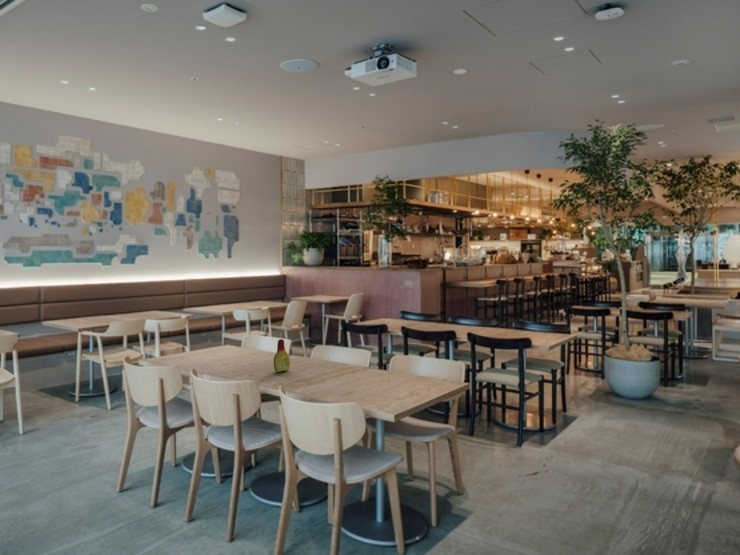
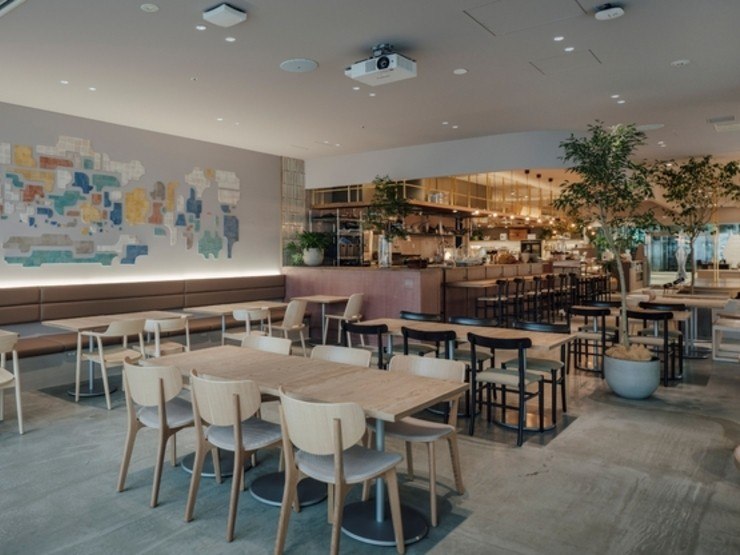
- bottle (281, 355)
